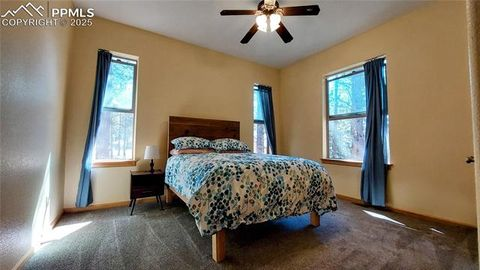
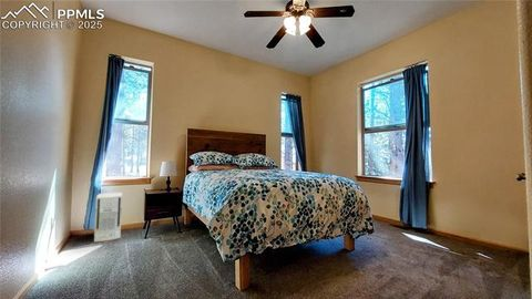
+ air purifier (109, 215)
